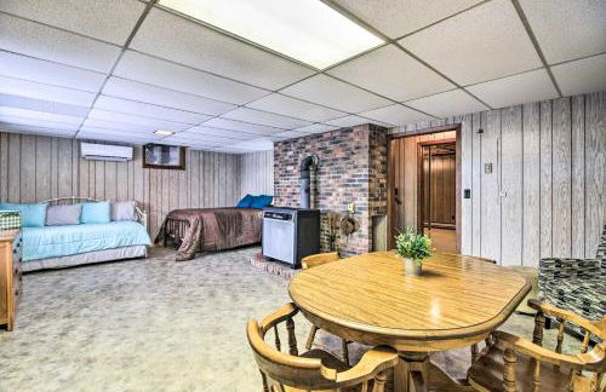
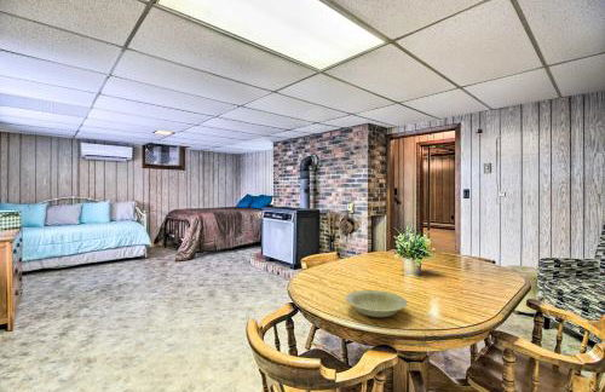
+ bowl (375, 305)
